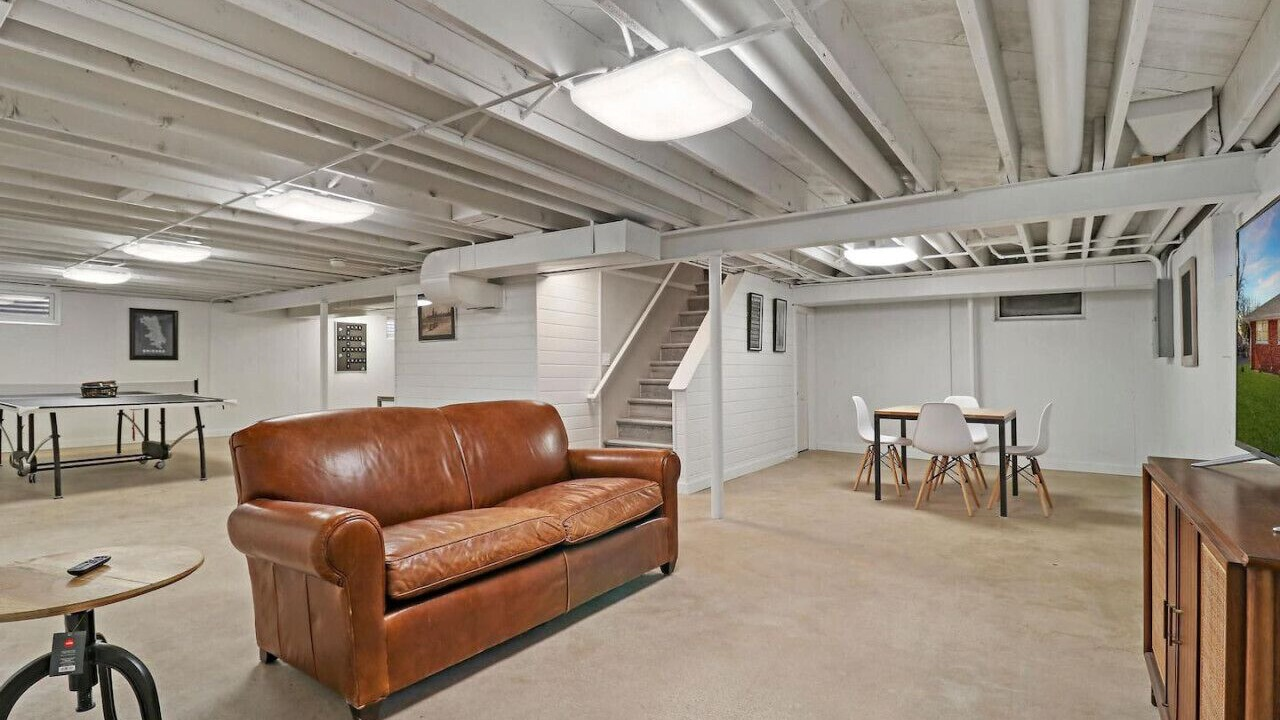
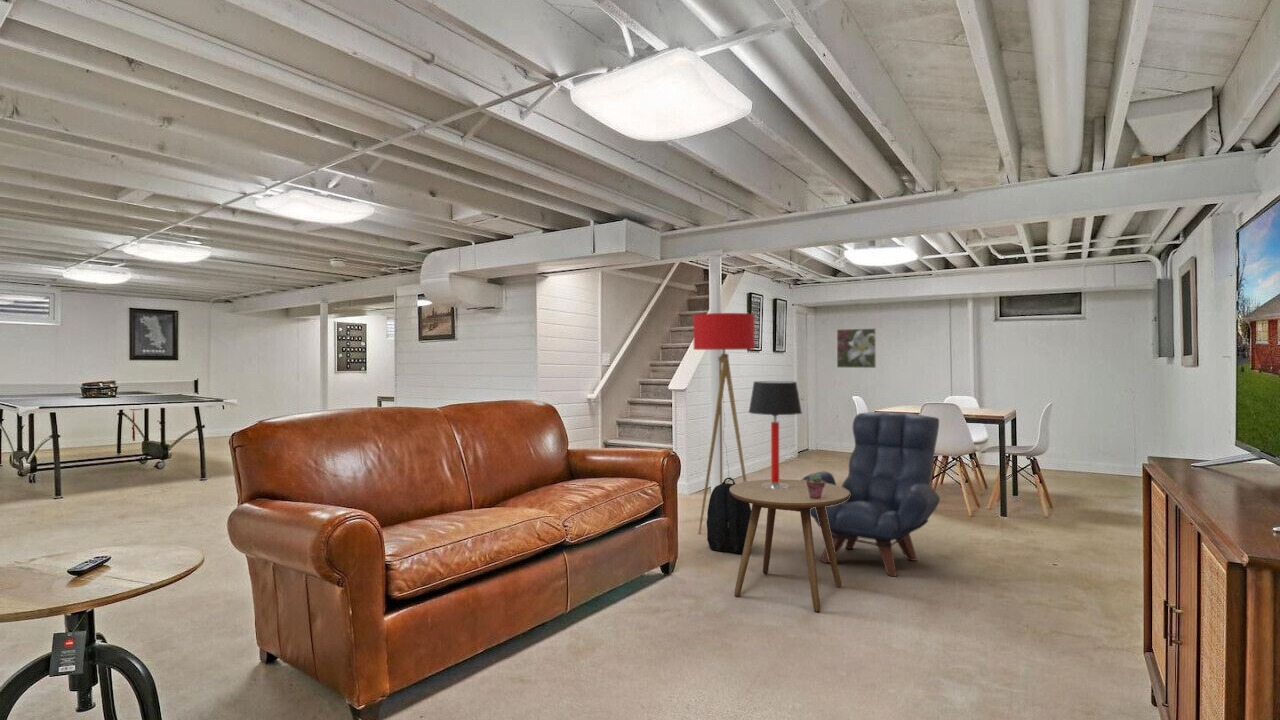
+ potted succulent (815, 485)
+ table lamp (775, 433)
+ floor lamp (724, 422)
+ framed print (856, 348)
+ side table (772, 537)
+ backpack (730, 513)
+ armchair (878, 484)
